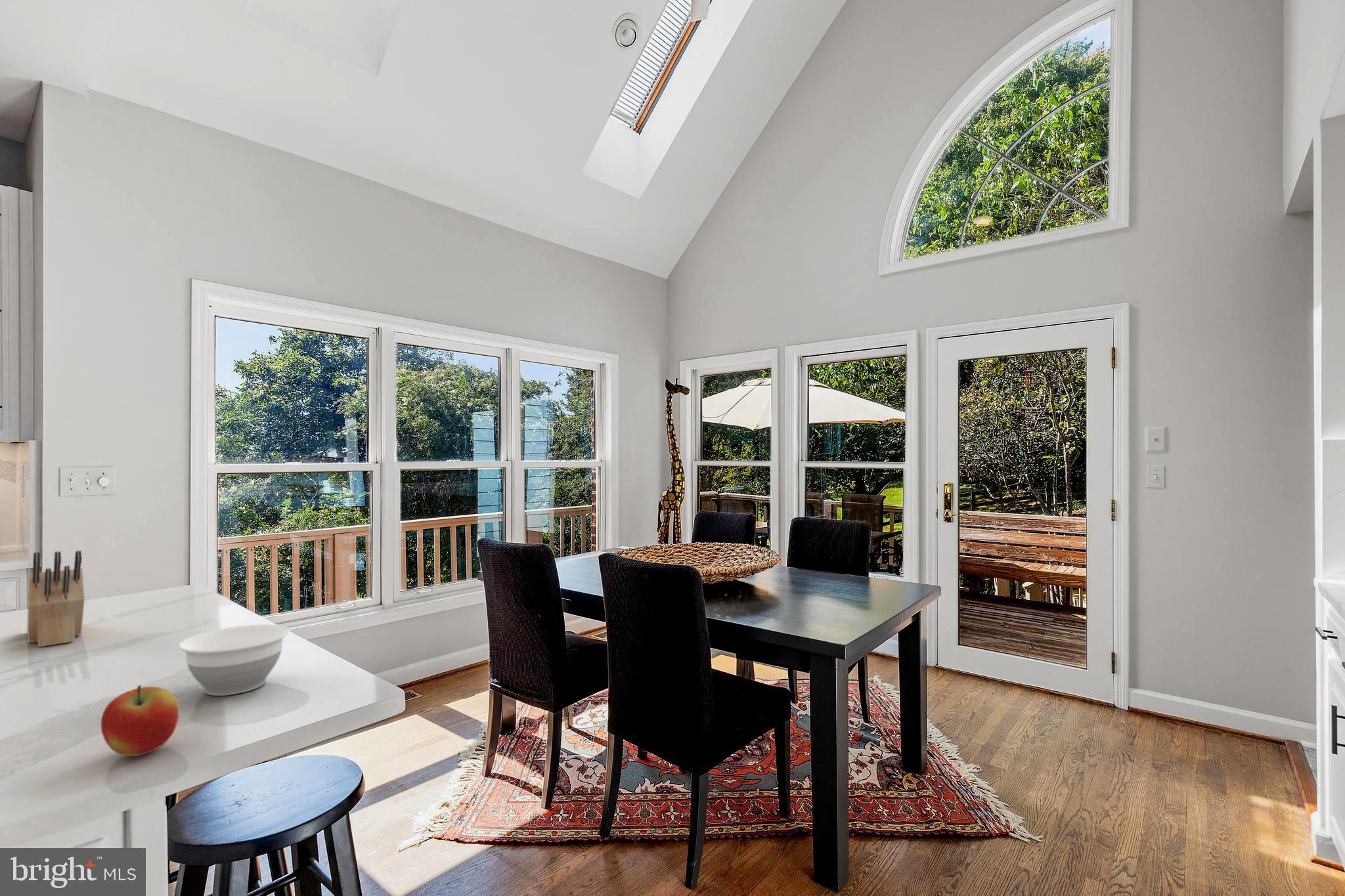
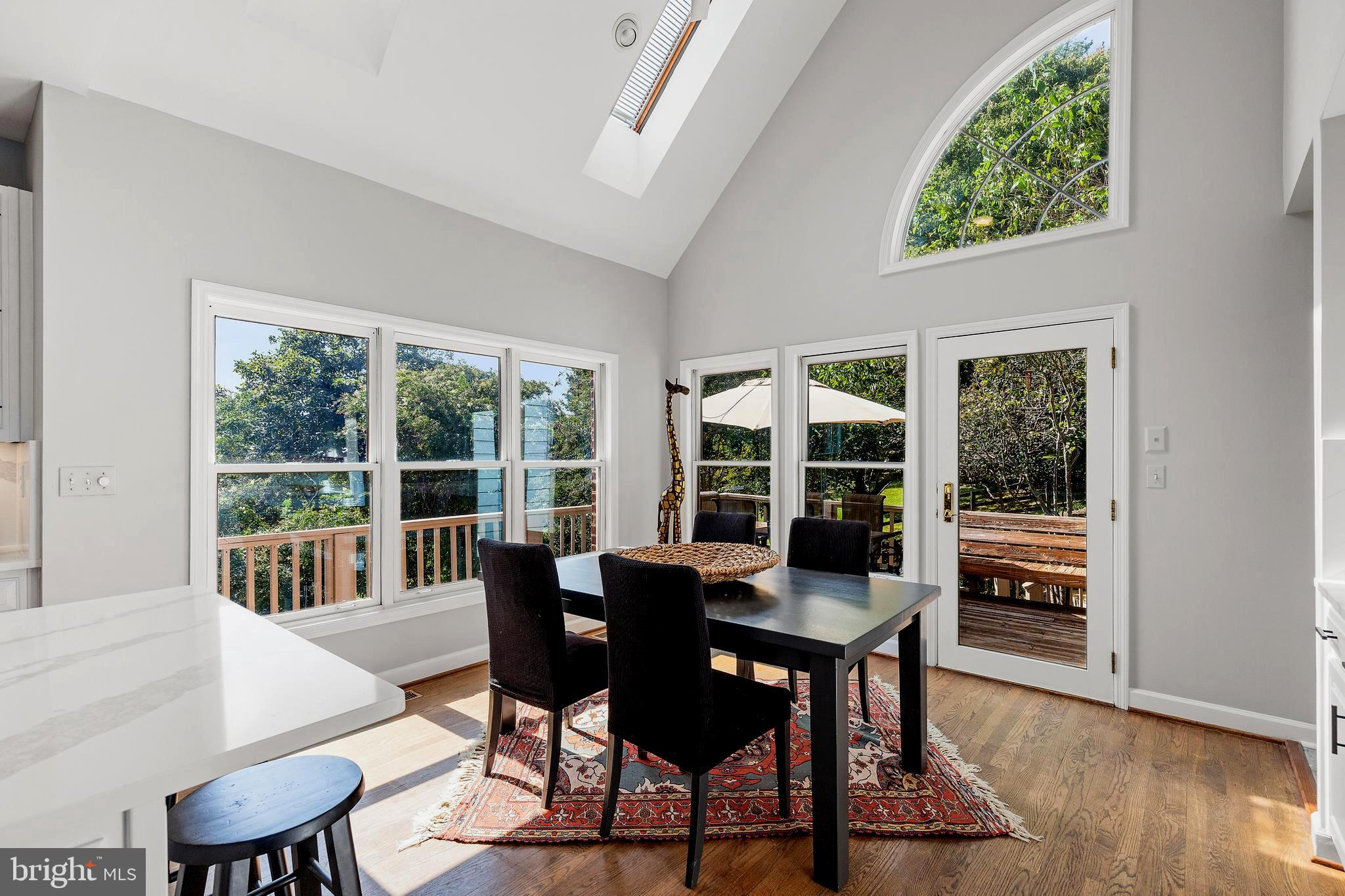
- apple (141, 716)
- knife block (55, 592)
- bowl (236, 661)
